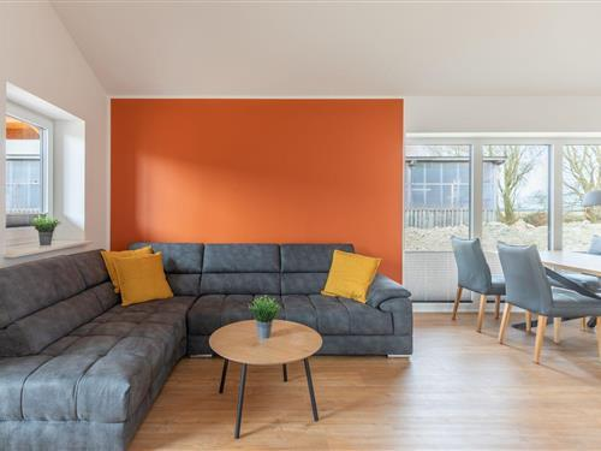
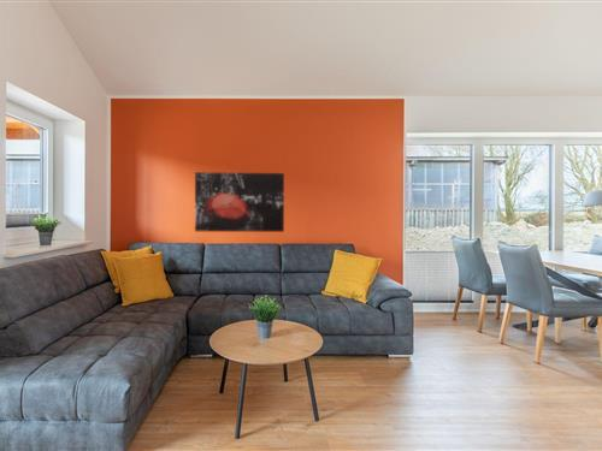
+ wall art (240, 202)
